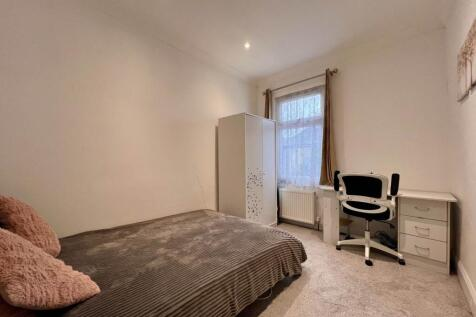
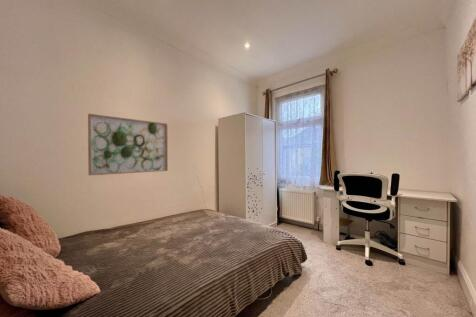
+ wall art (133, 146)
